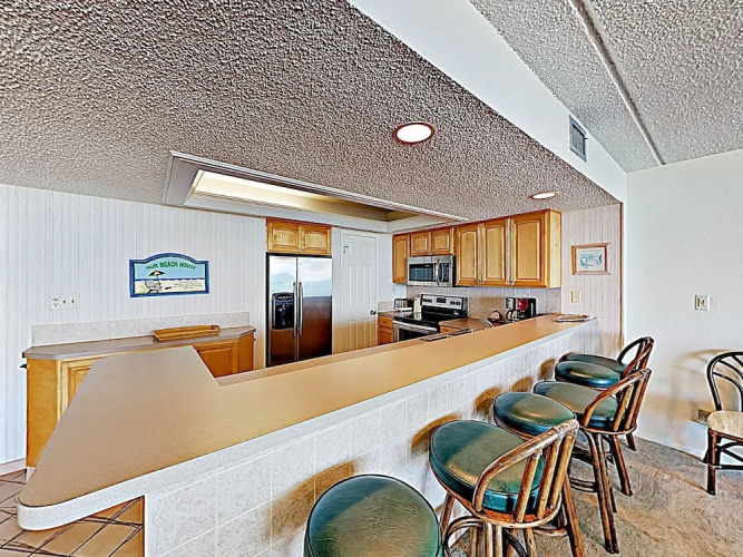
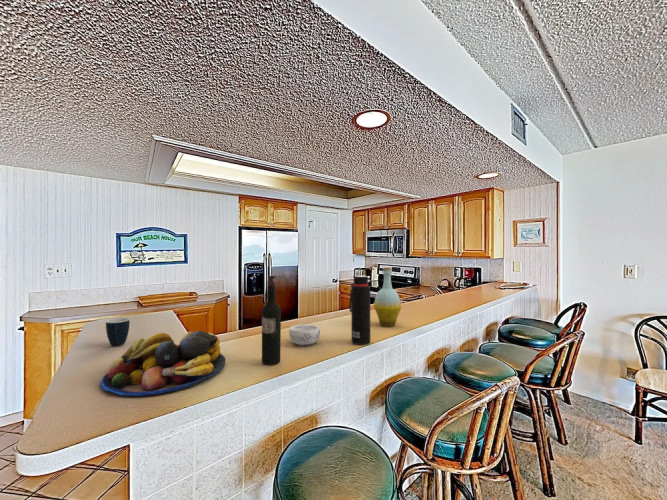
+ water bottle (359, 308)
+ mug (117, 333)
+ wine bottle (271, 318)
+ fruit bowl (167, 351)
+ bottle (387, 296)
+ decorative bowl (306, 334)
